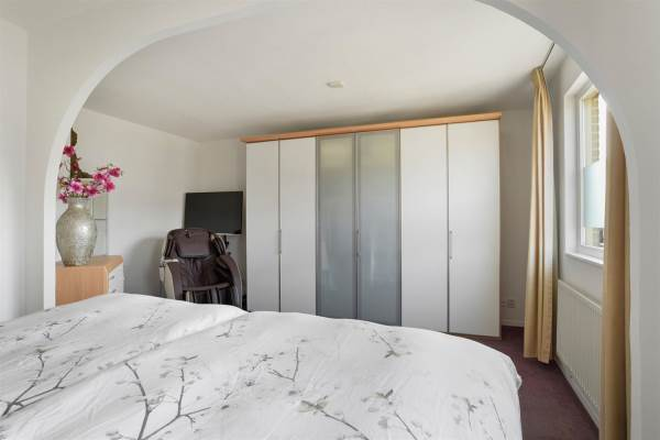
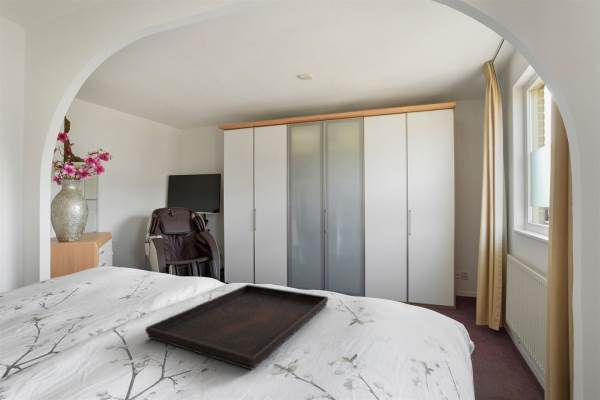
+ serving tray (249, 314)
